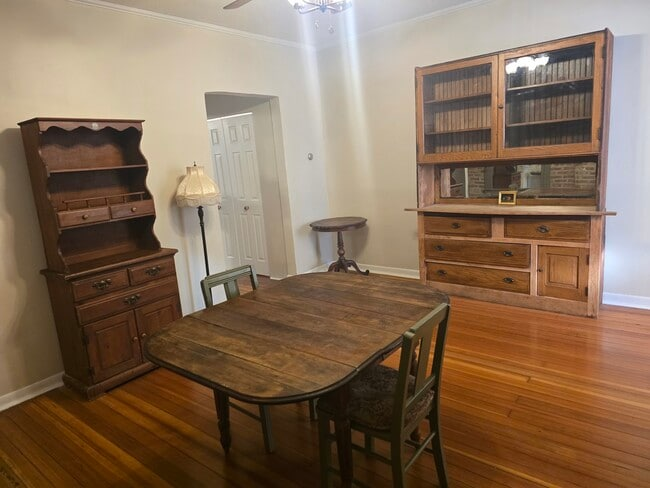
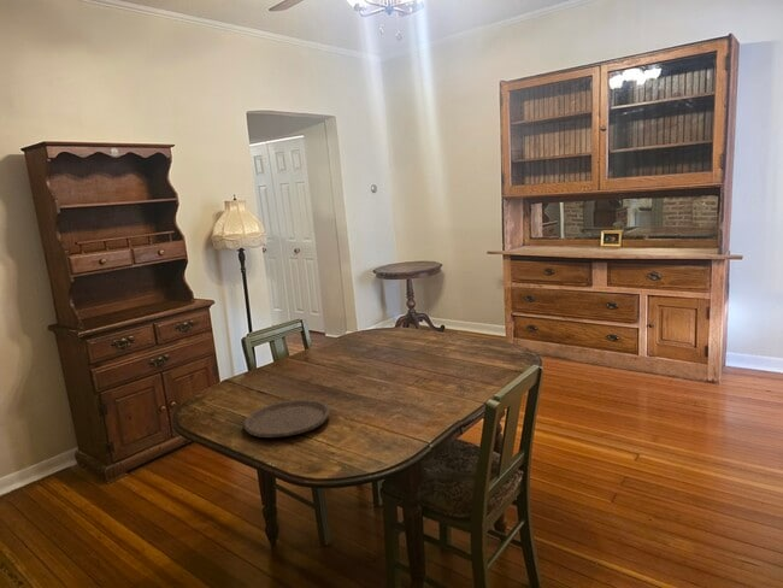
+ plate (287, 418)
